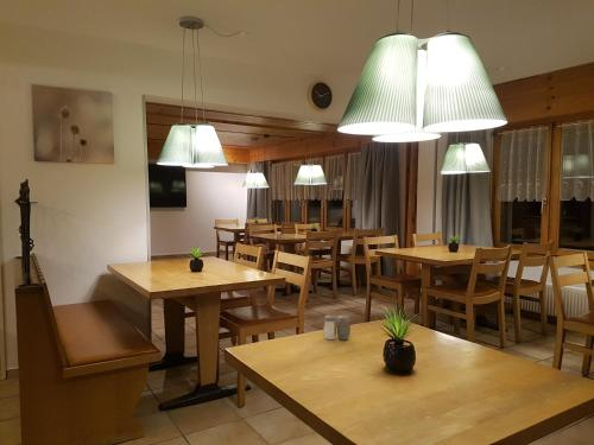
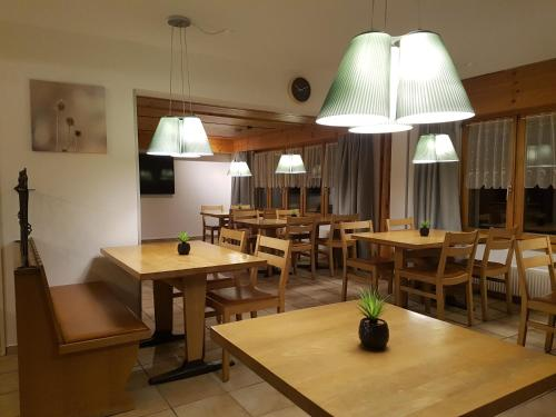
- salt and pepper shaker (337, 326)
